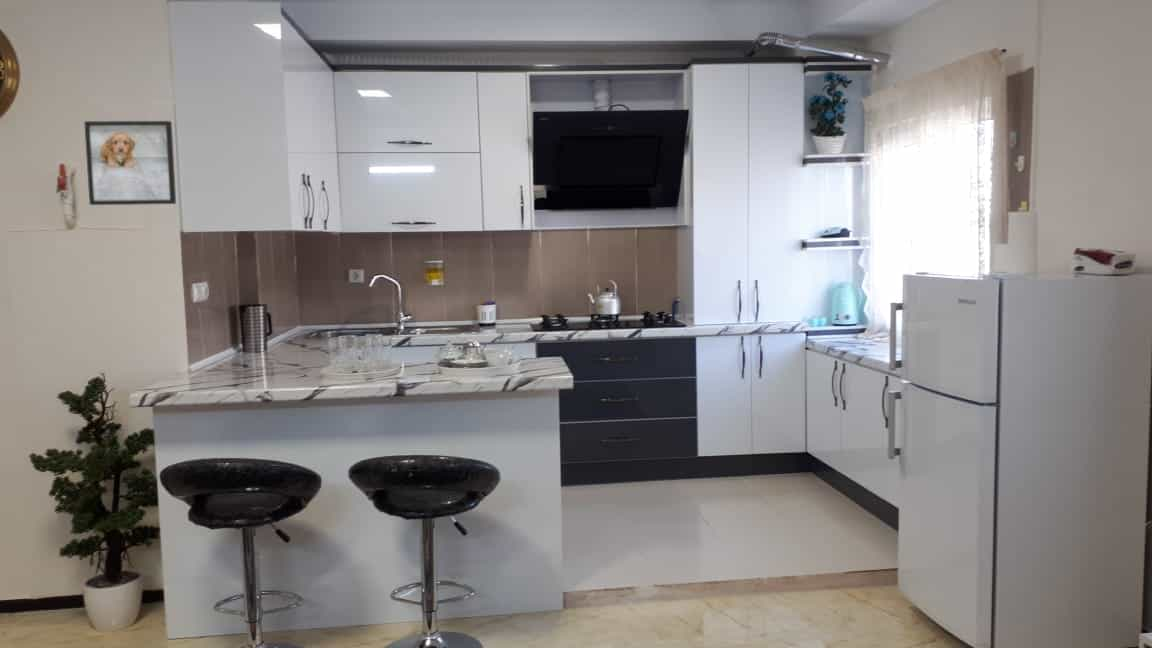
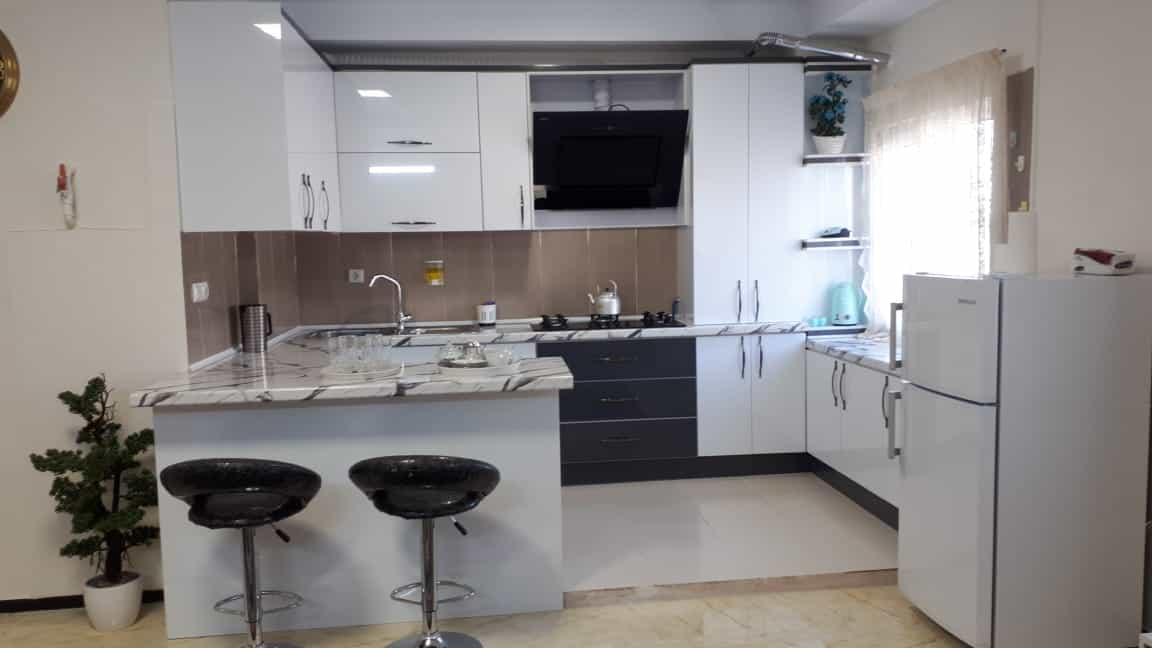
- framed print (130, 163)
